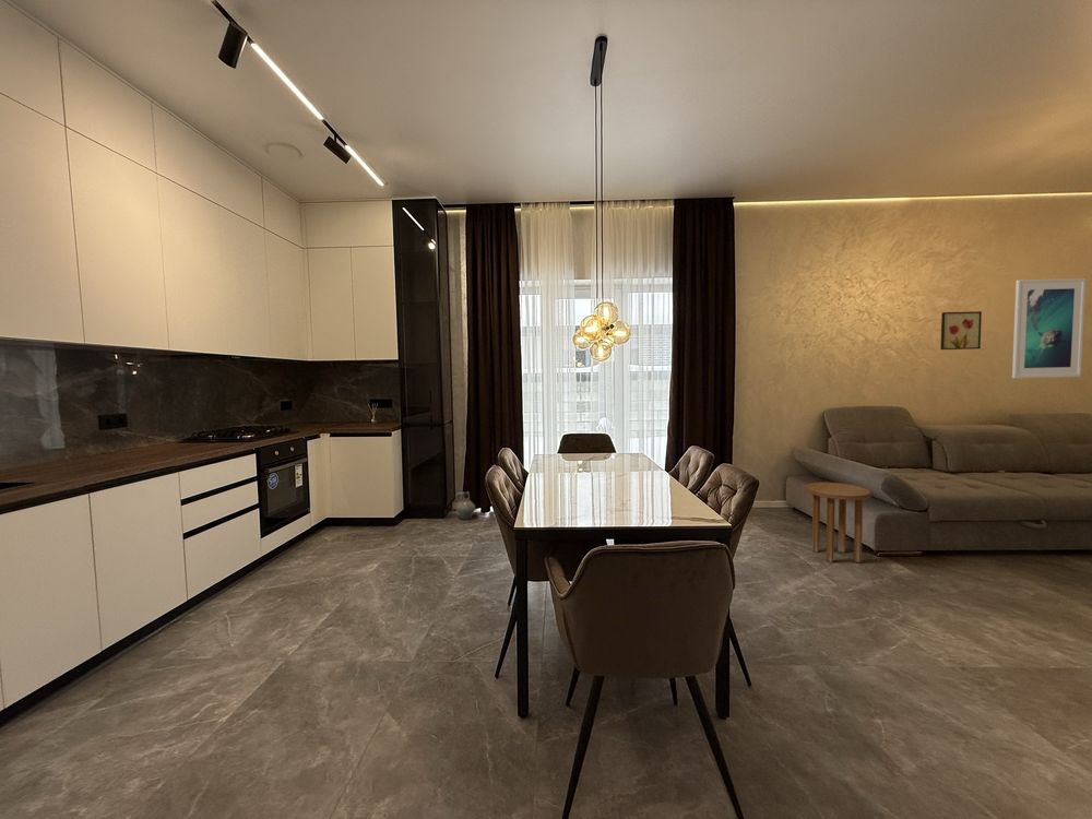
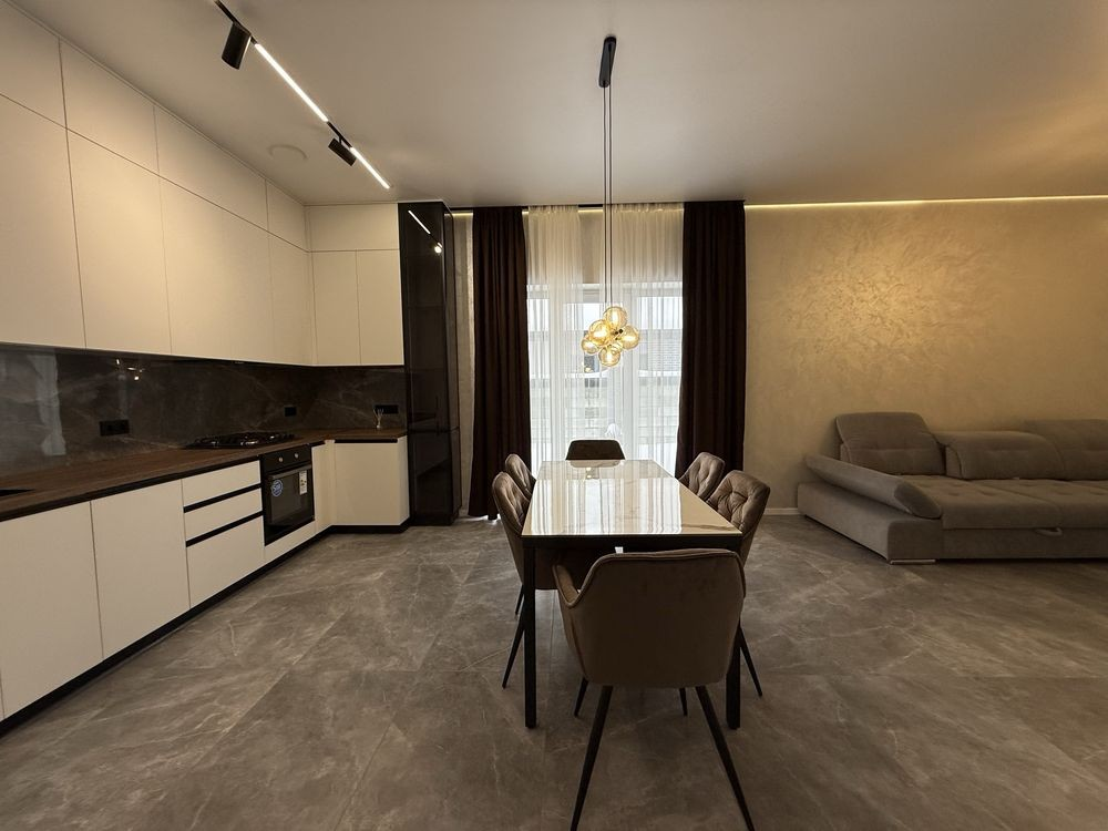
- side table (839, 522)
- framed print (1048, 329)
- wall art (960, 330)
- ceramic jug (465, 505)
